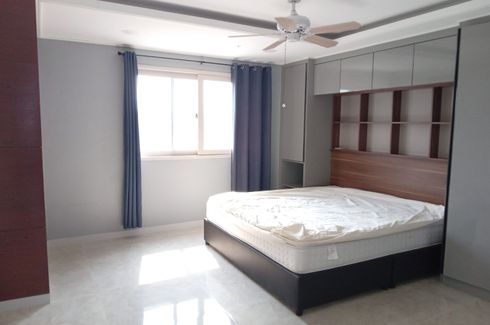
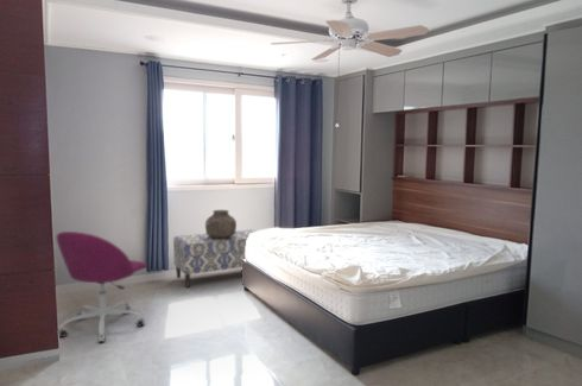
+ ceramic pot (220, 223)
+ bench (221, 257)
+ office chair (103, 276)
